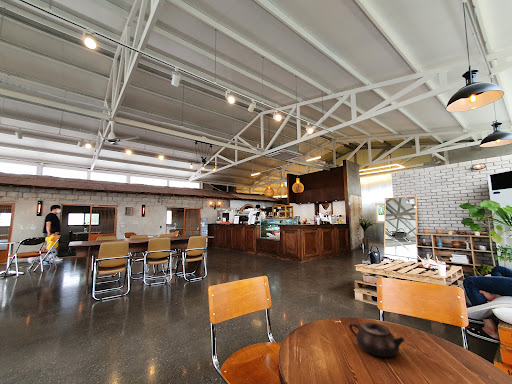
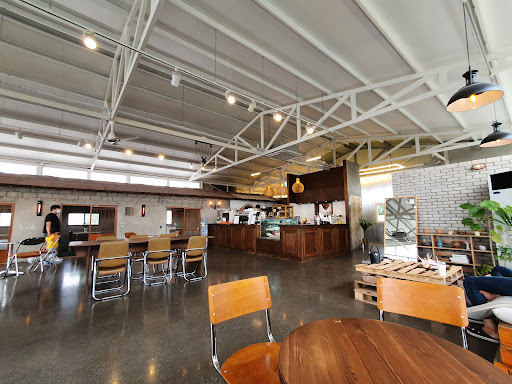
- teapot (375, 335)
